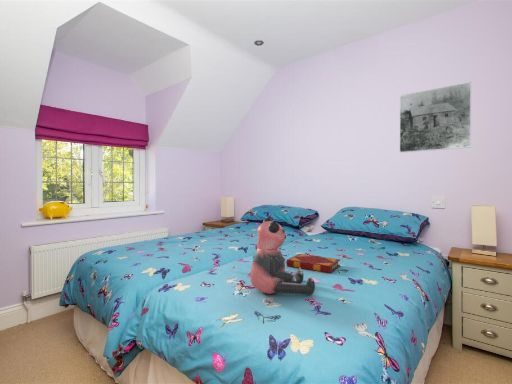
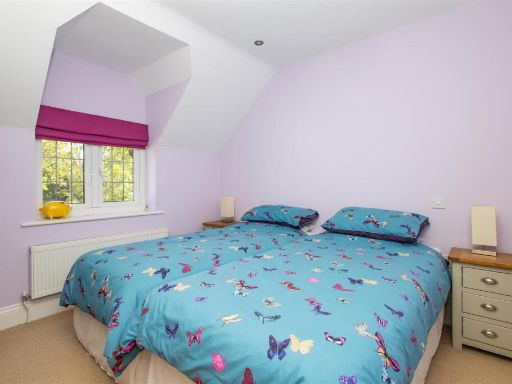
- hardback book (313, 262)
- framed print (433, 119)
- bear (280, 255)
